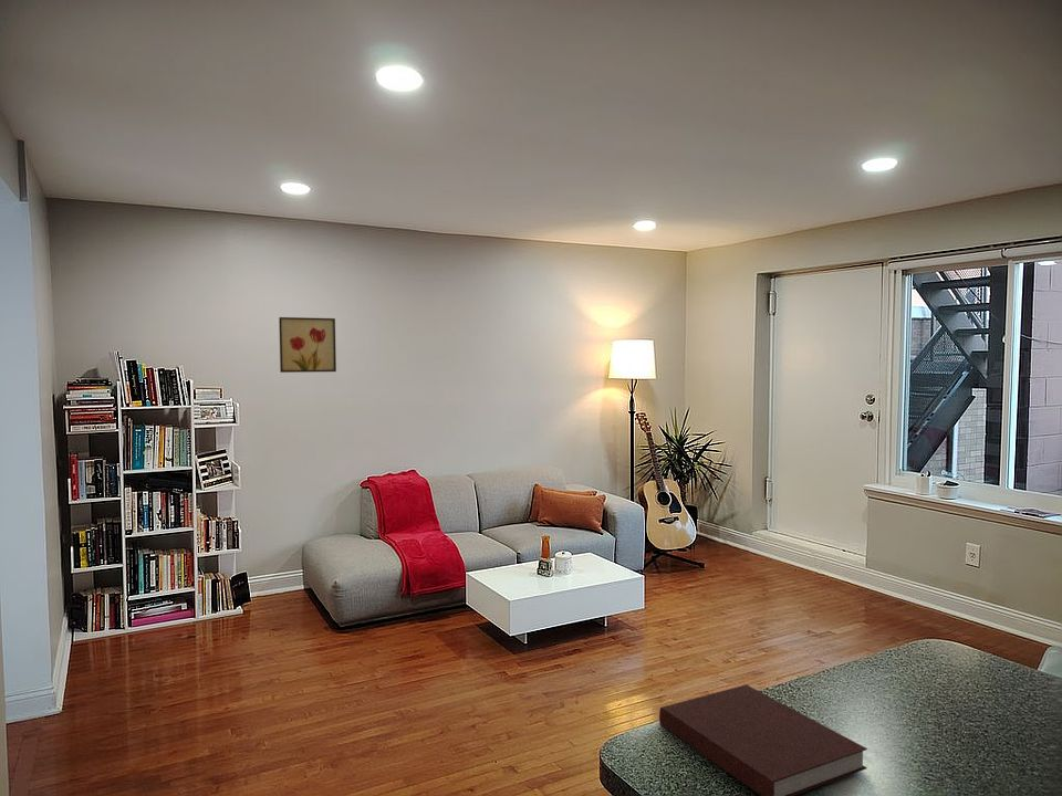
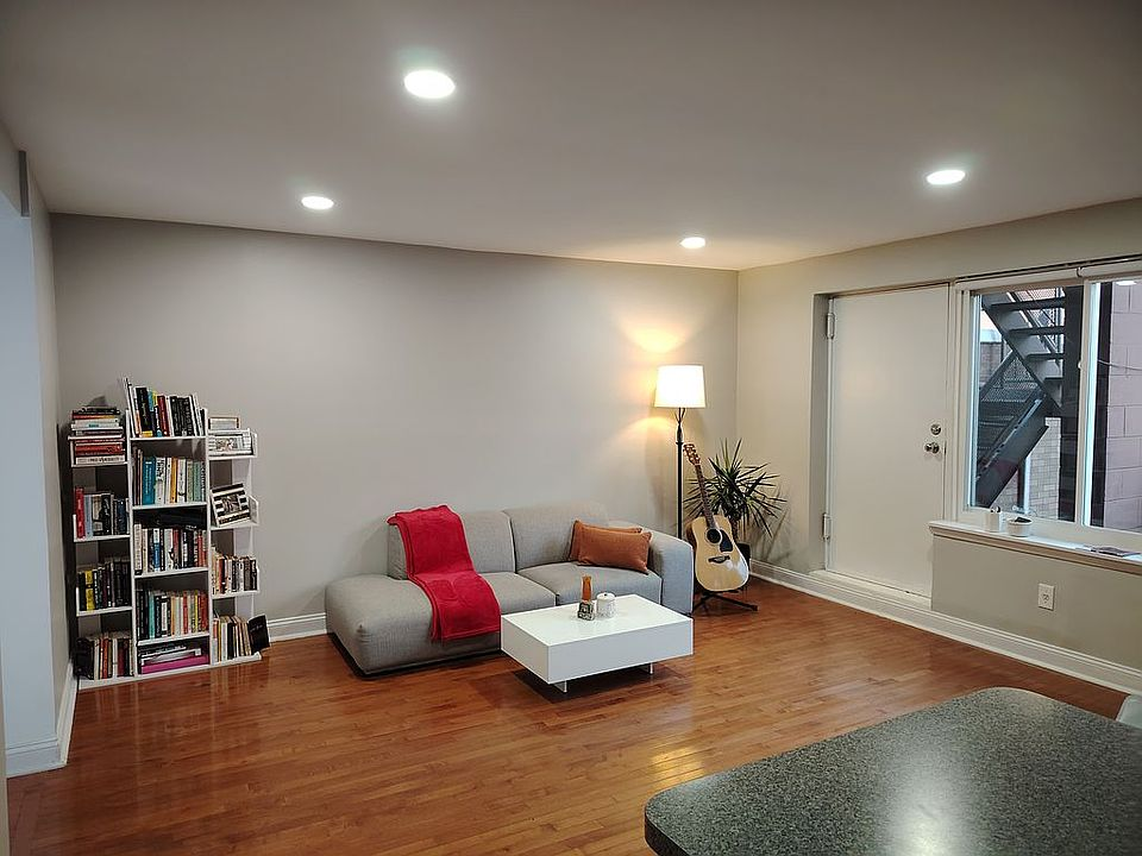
- wall art (308, 345)
- notebook (757, 736)
